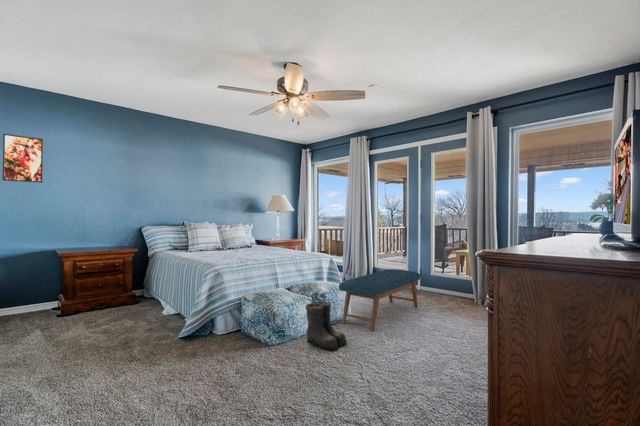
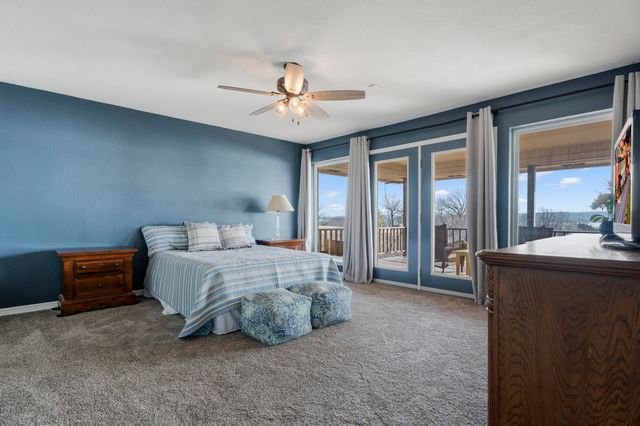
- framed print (23, 159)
- bench (383, 294)
- boots (325, 323)
